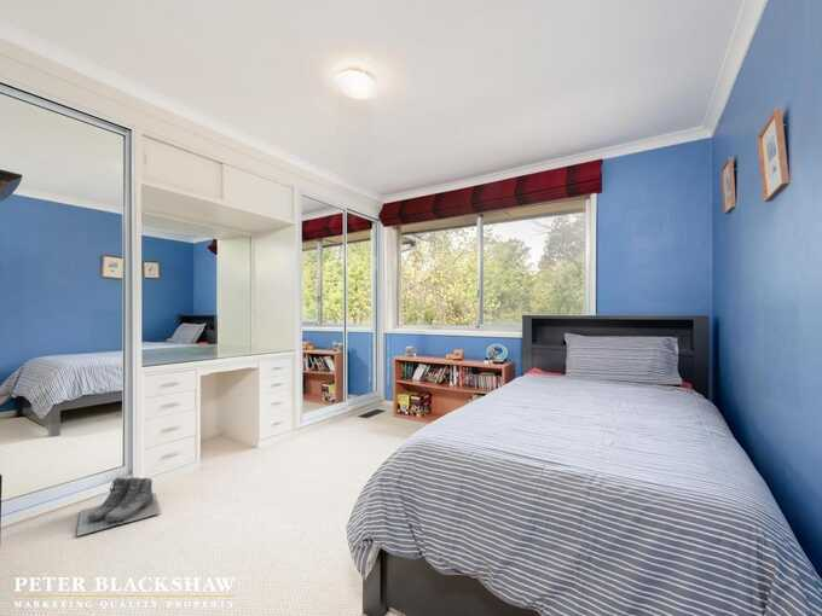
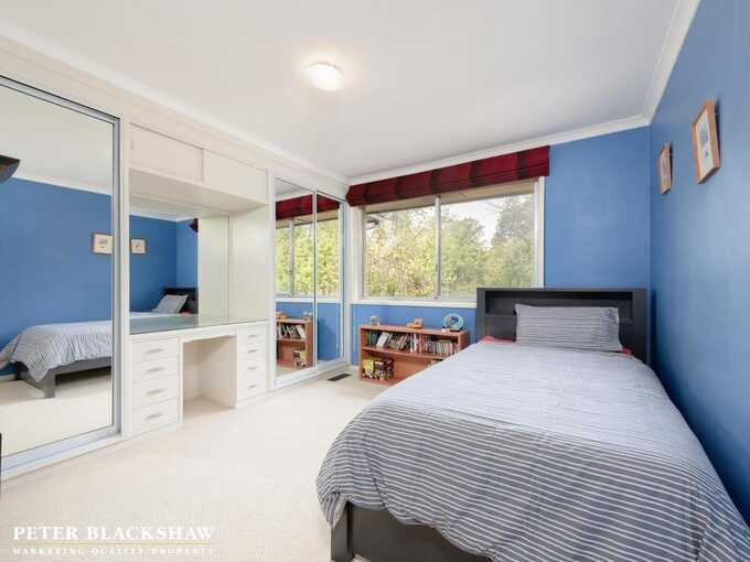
- boots (120, 495)
